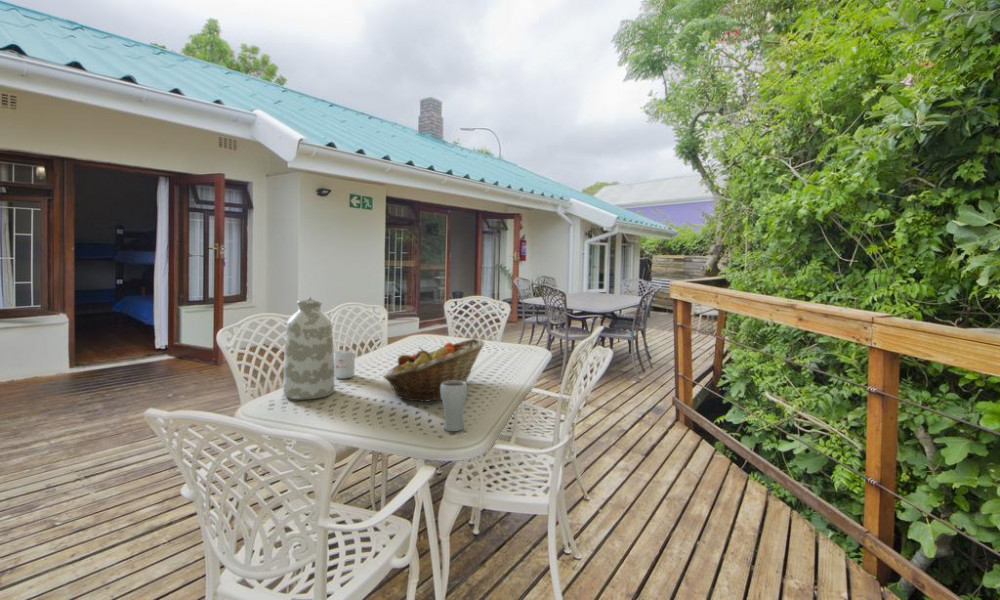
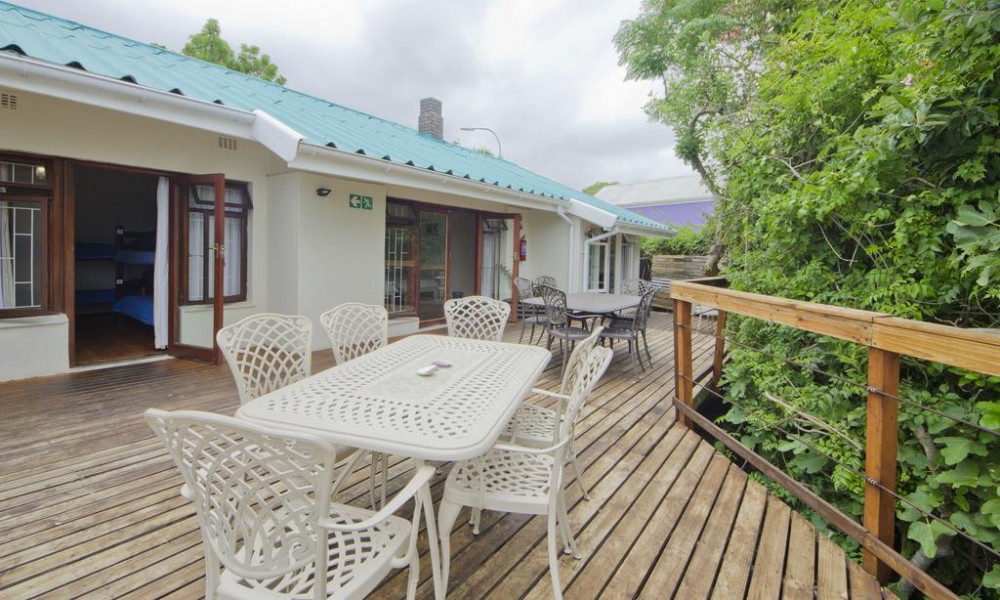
- vase (309, 345)
- drinking glass (453, 406)
- mug (340, 364)
- fruit basket (435, 366)
